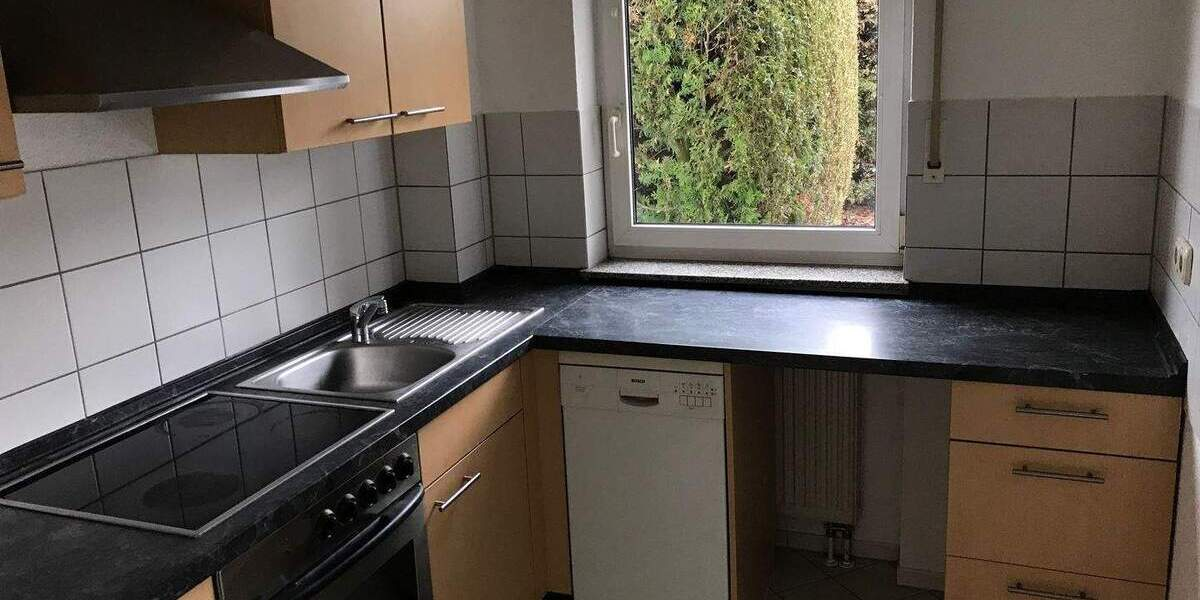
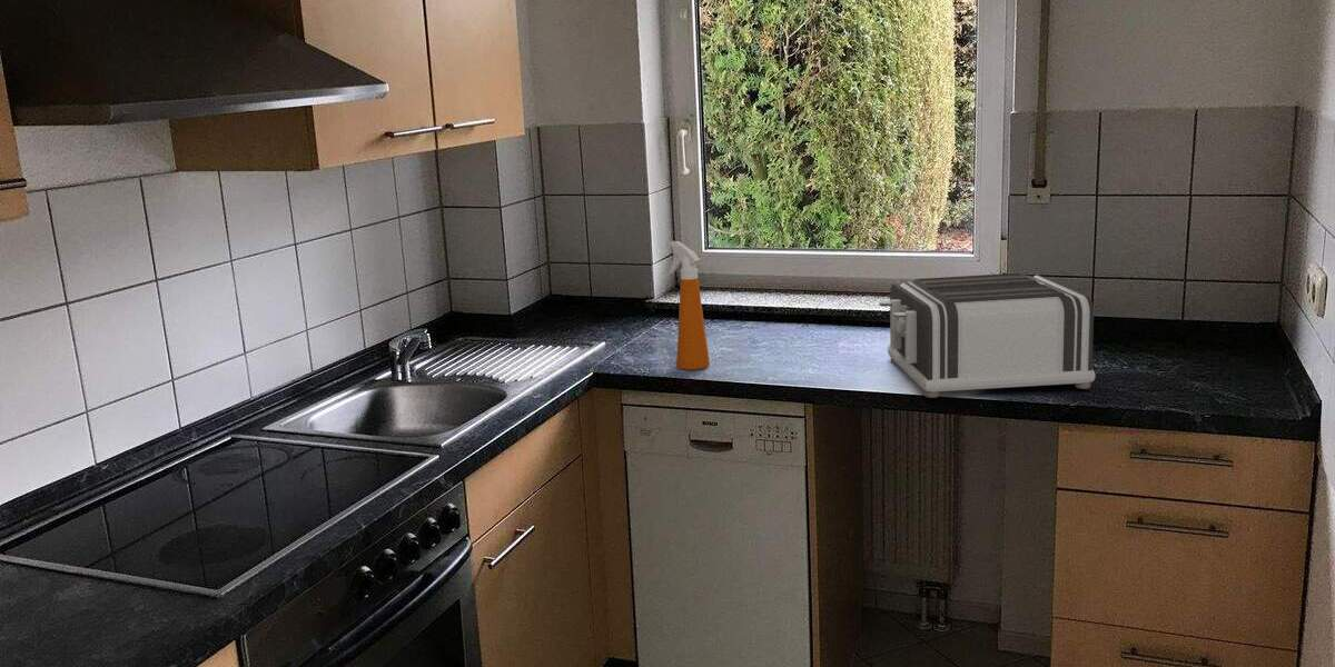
+ toaster (976, 330)
+ spray bottle (684, 303)
